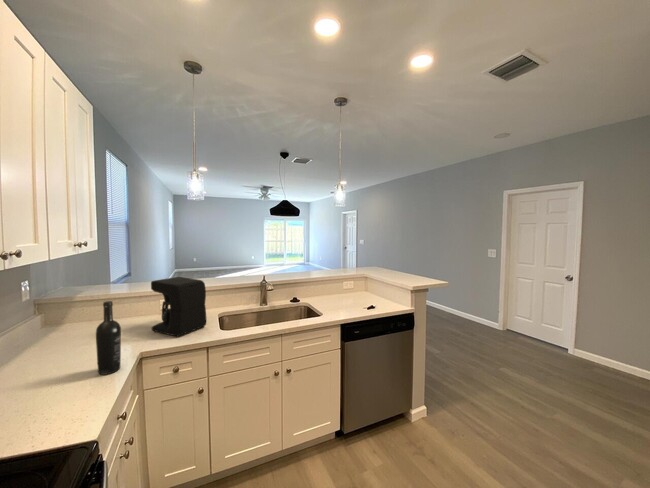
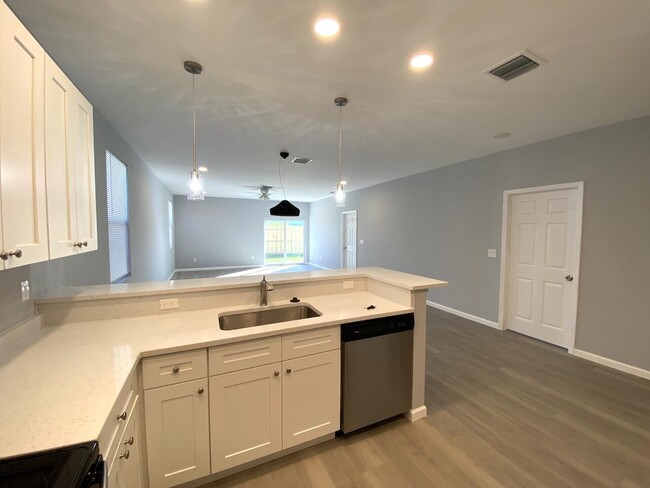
- wine bottle (108, 336)
- coffee maker (178, 304)
